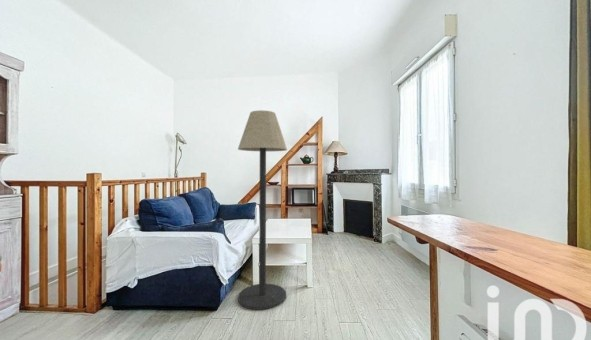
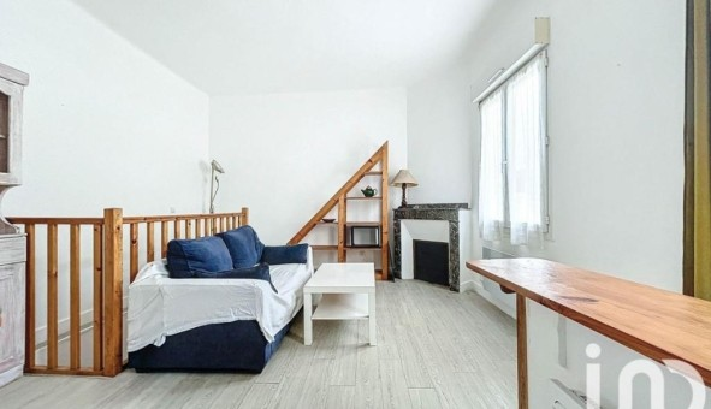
- floor lamp (262, 205)
